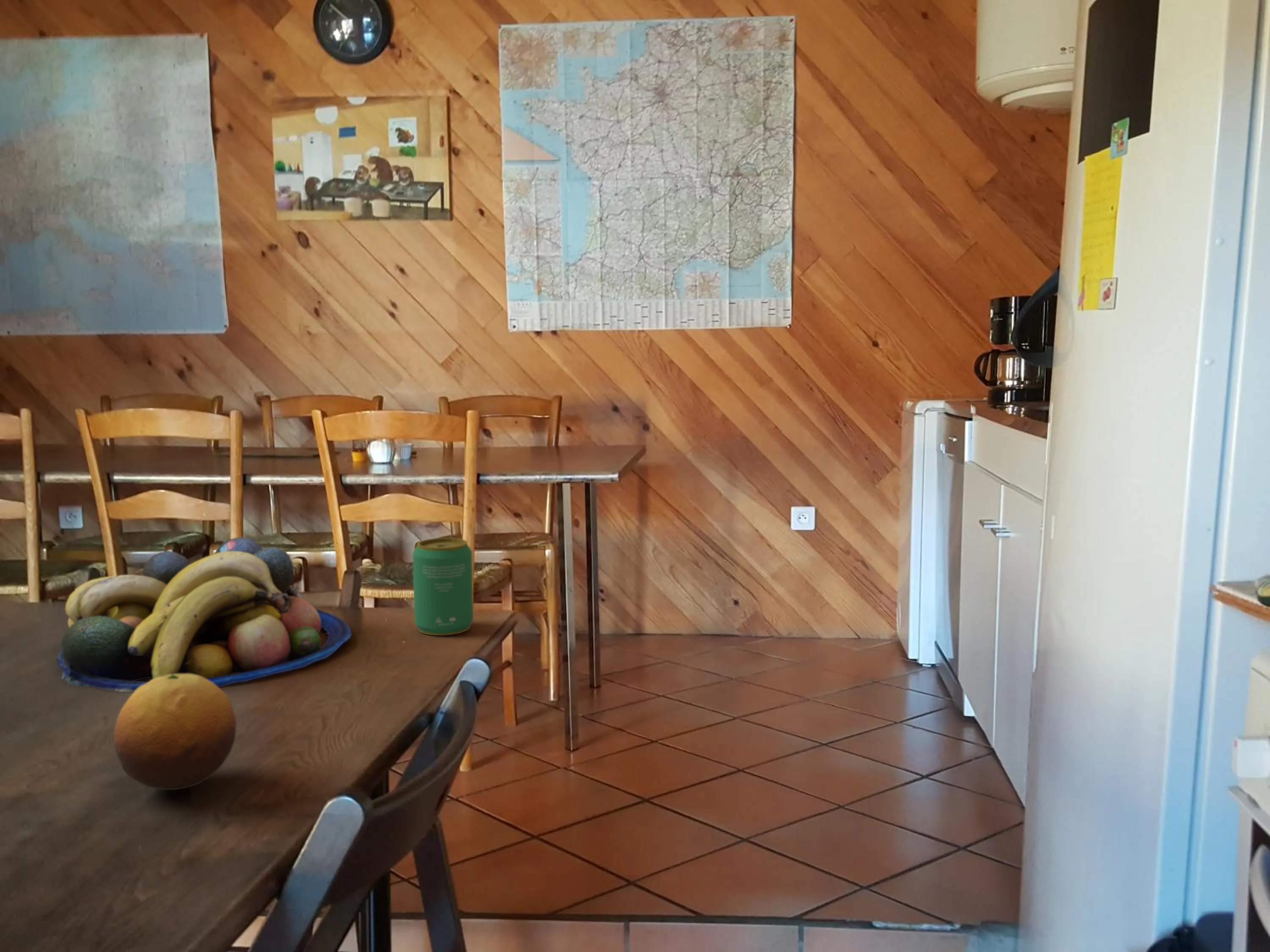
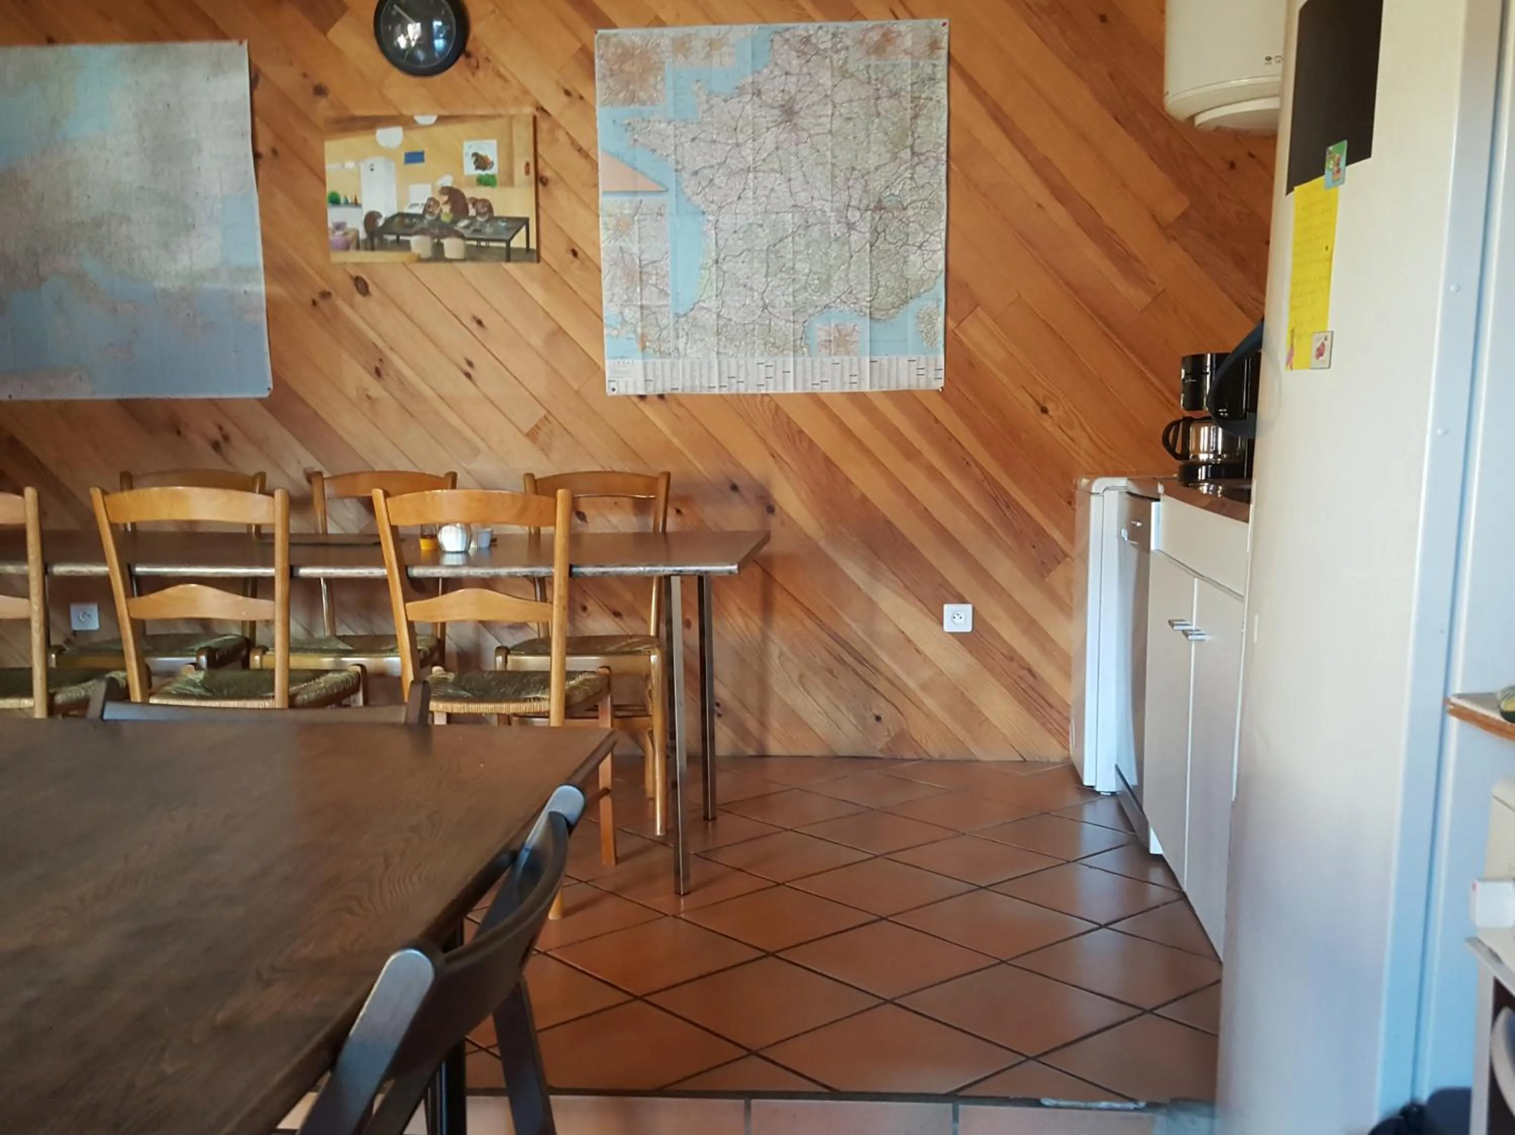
- fruit (176, 730)
- fruit bowl (209, 599)
- beverage can (443, 586)
